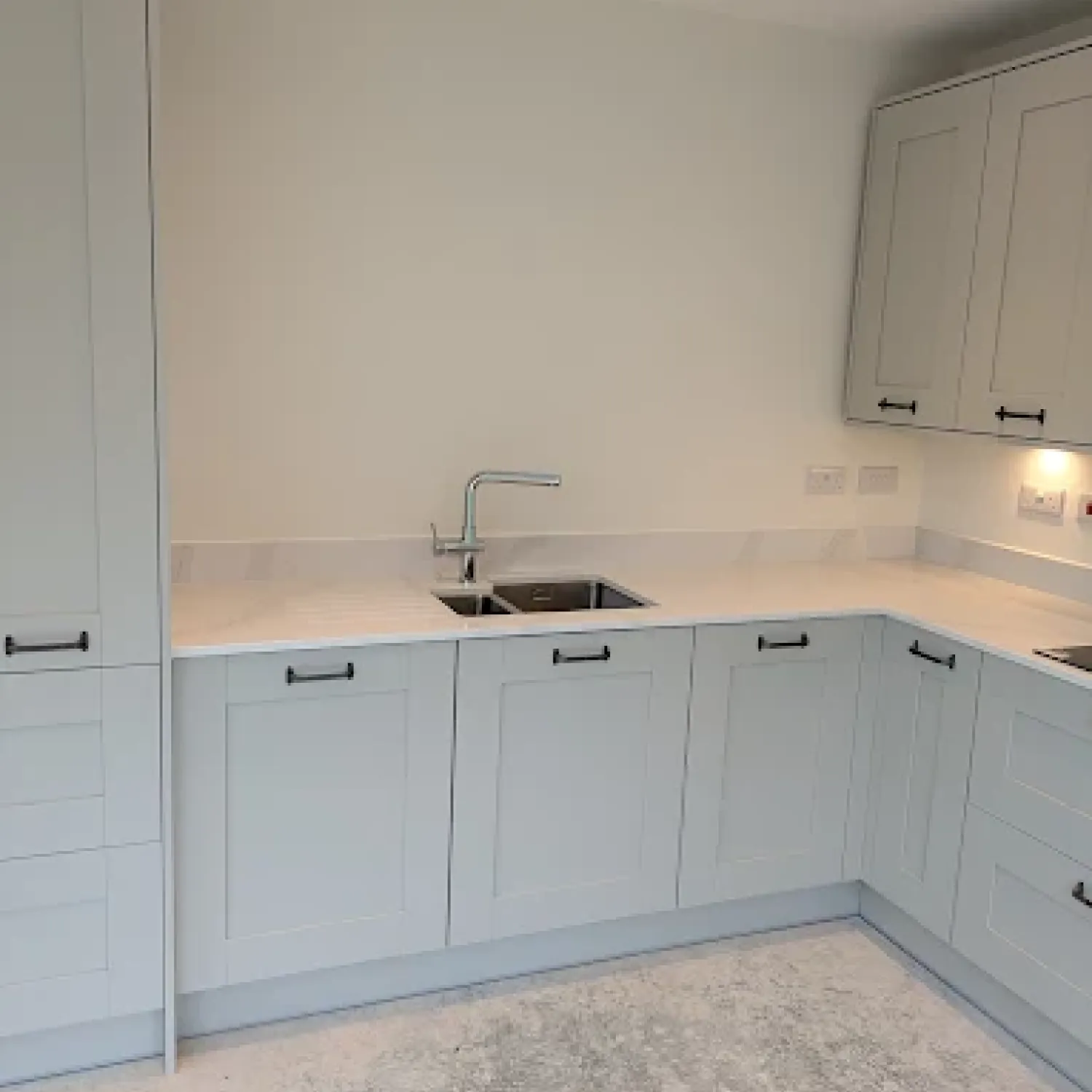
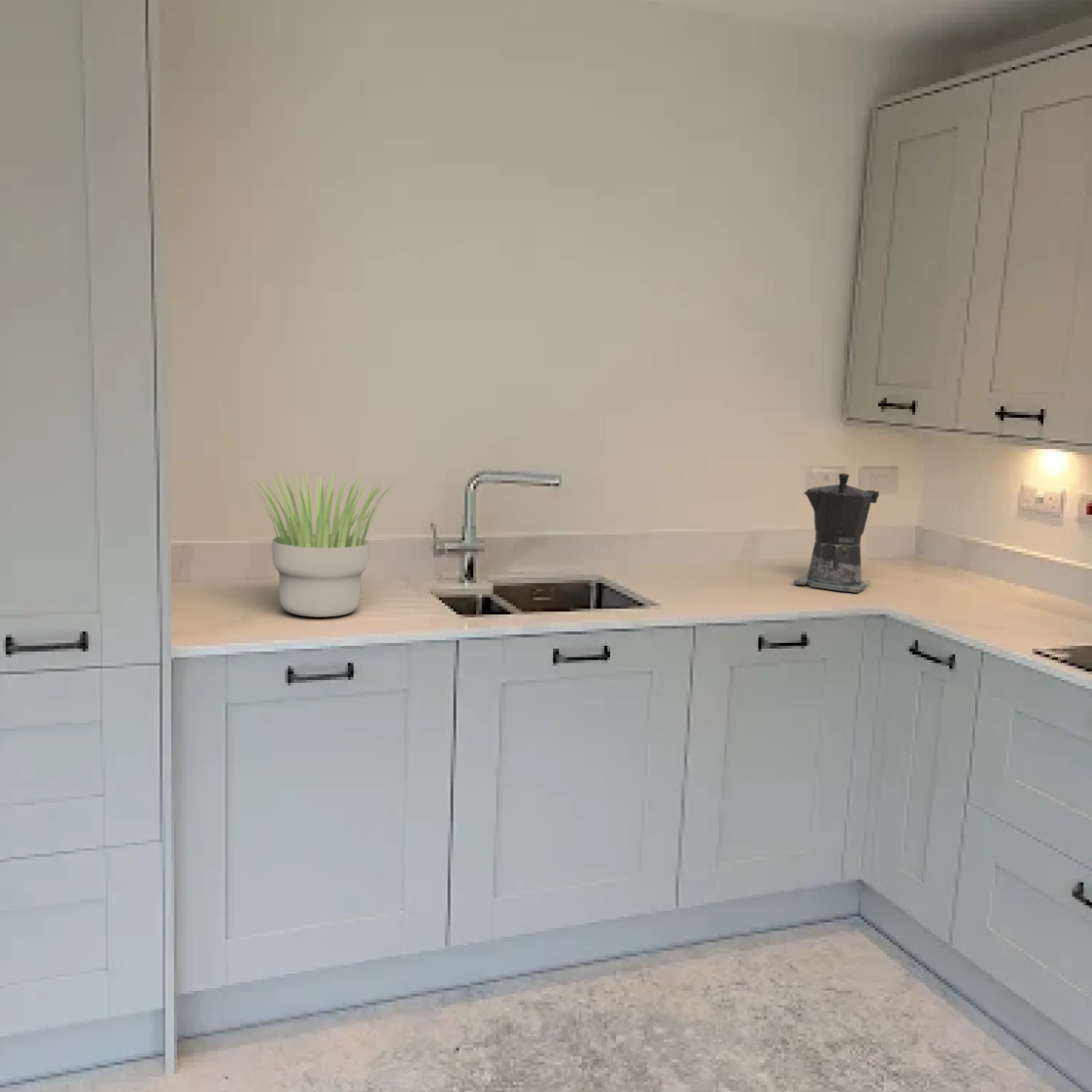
+ coffee maker (839, 529)
+ potted plant (320, 544)
